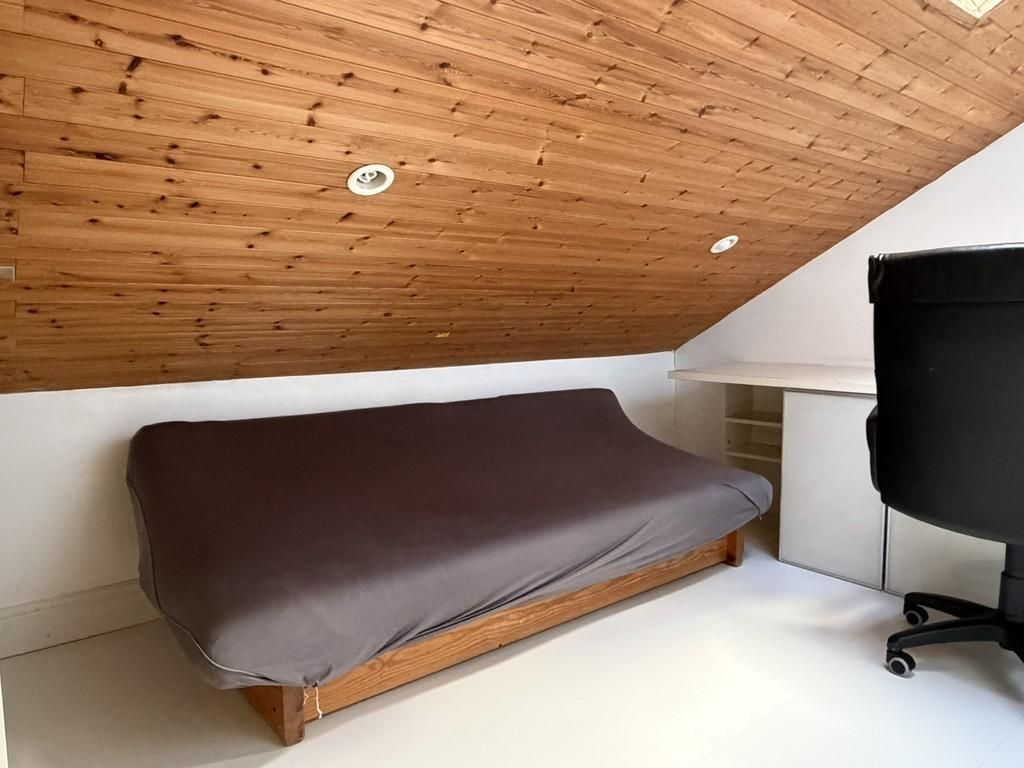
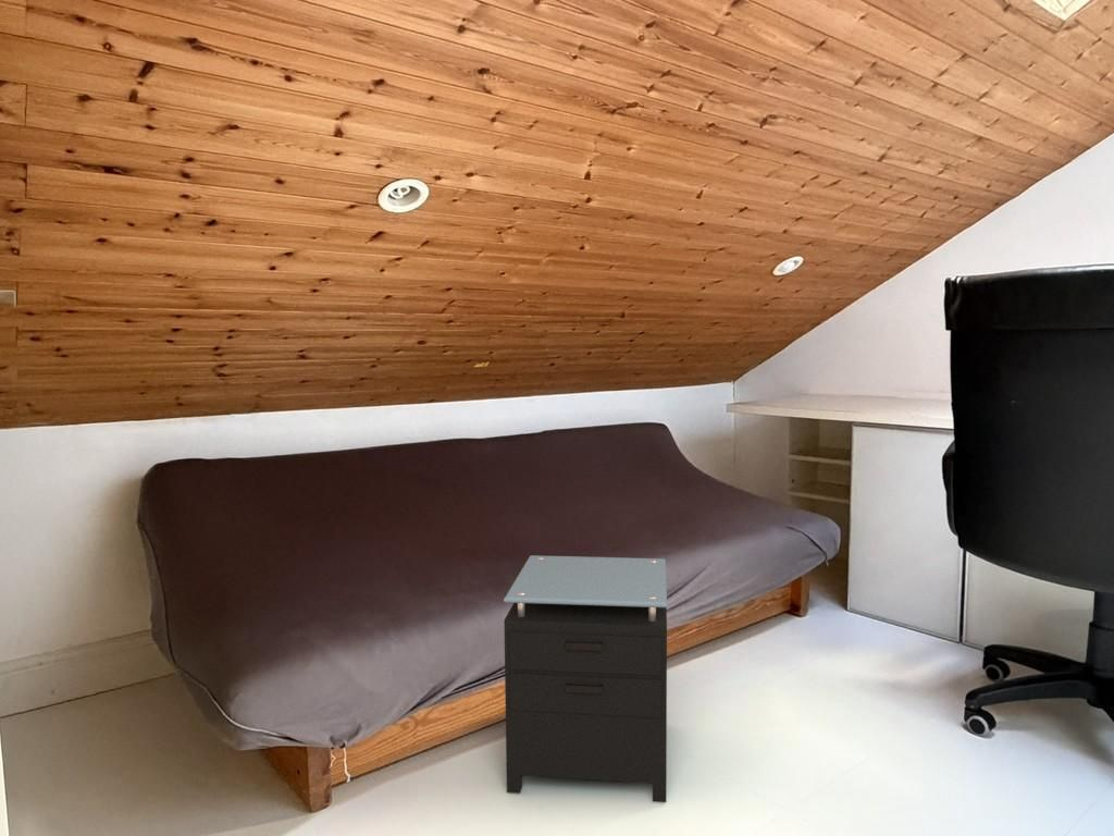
+ nightstand (591, 666)
